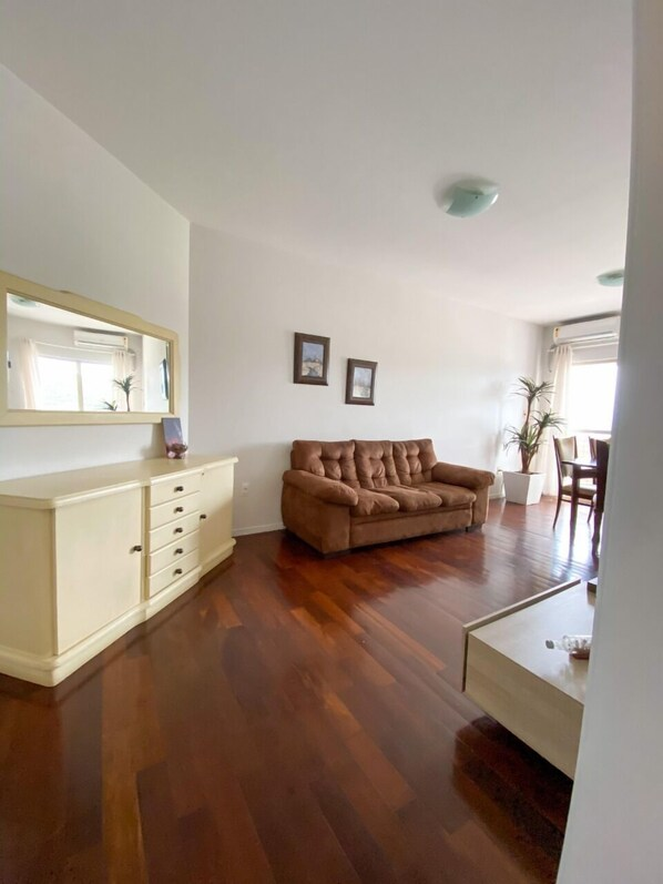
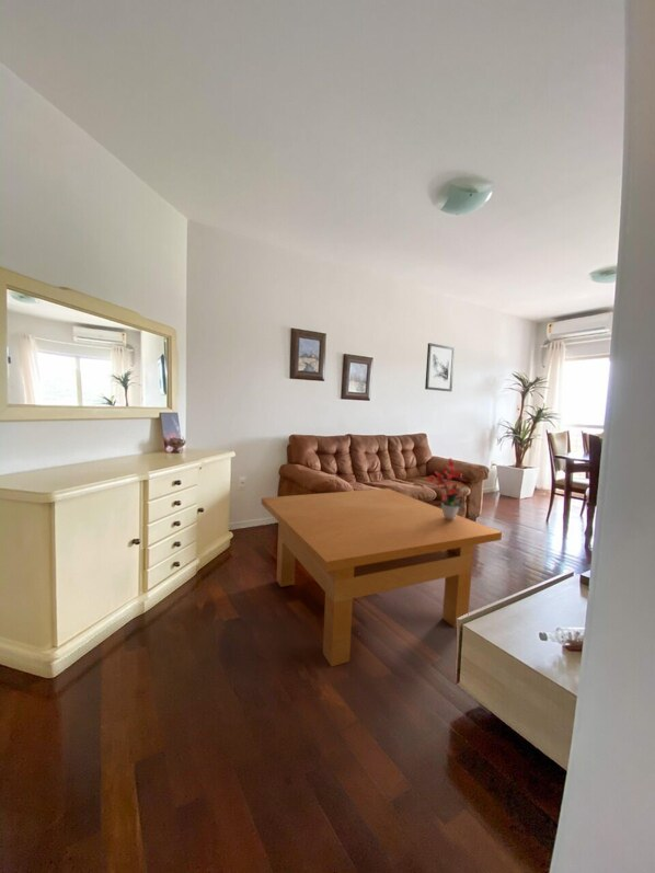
+ wall art (439, 368)
+ table (365, 556)
+ potted flower (450, 487)
